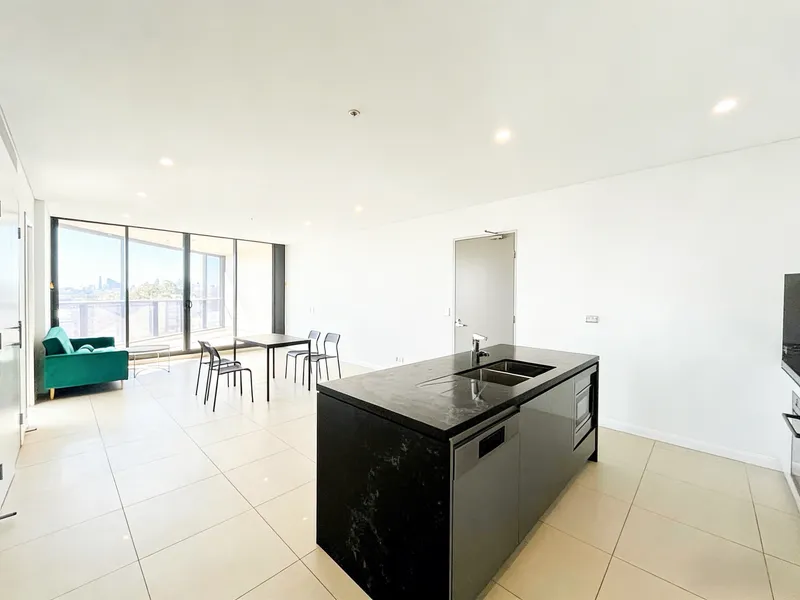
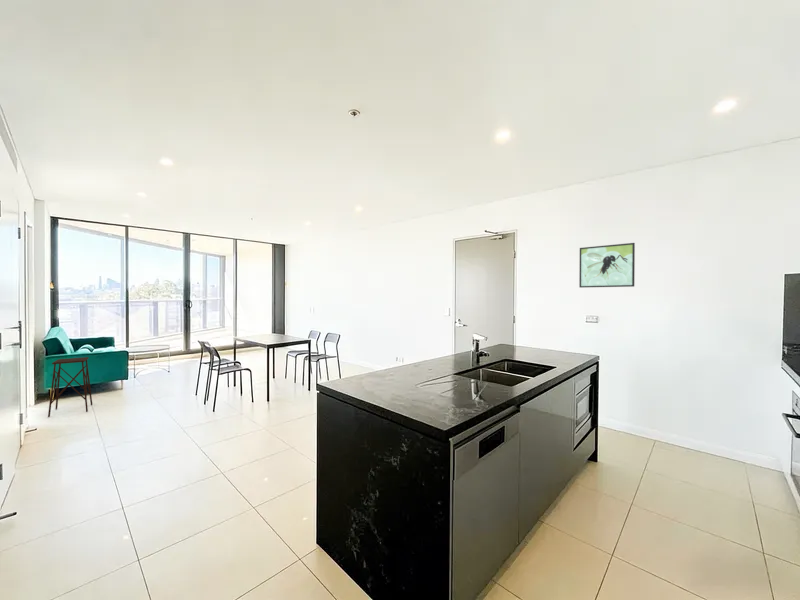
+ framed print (605, 266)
+ side table (70, 385)
